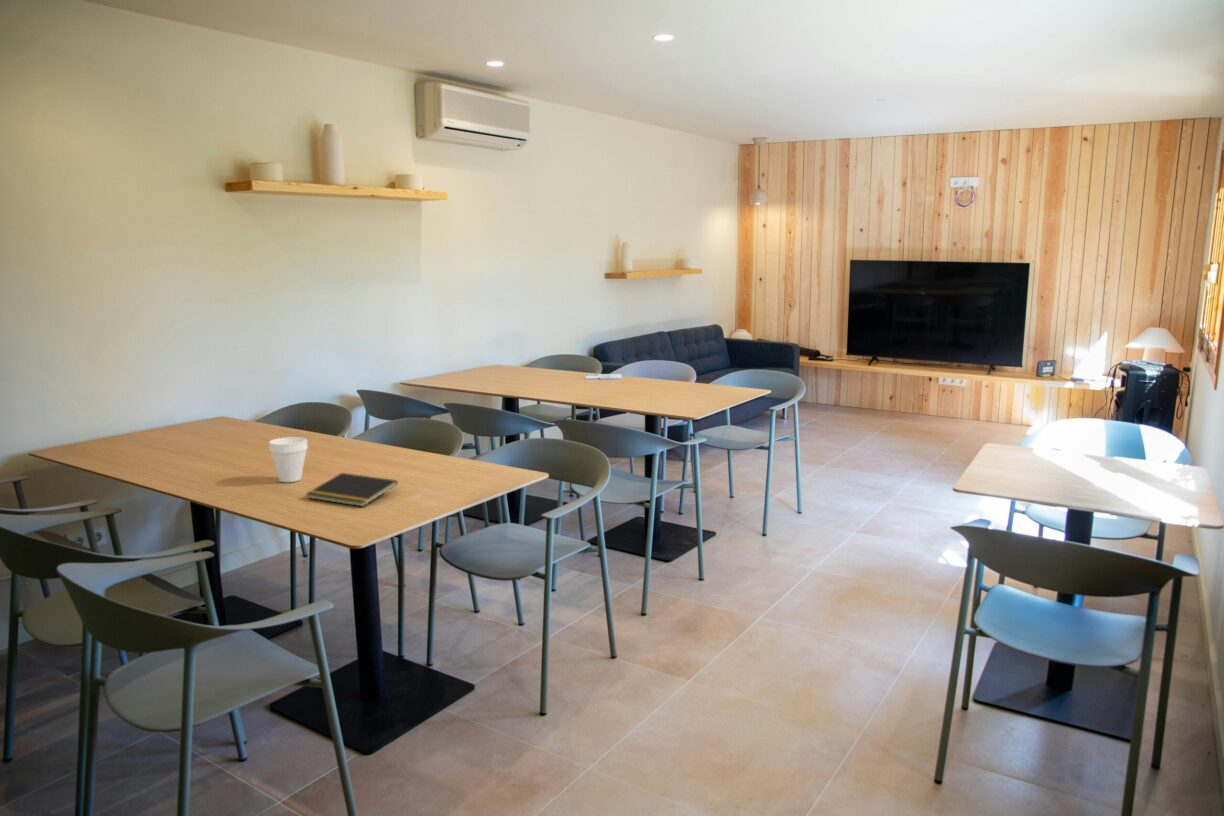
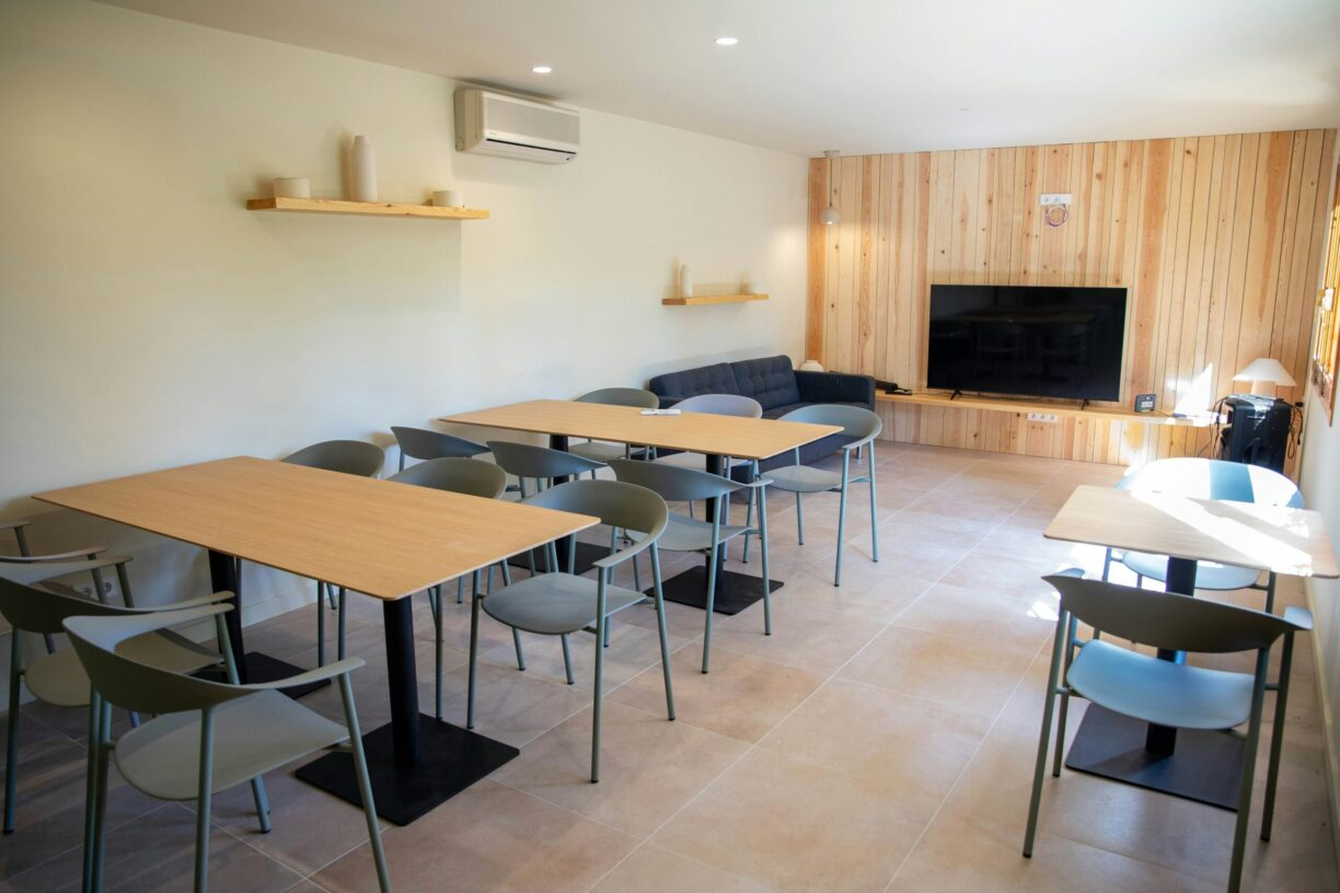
- notepad (352, 488)
- cup (289, 460)
